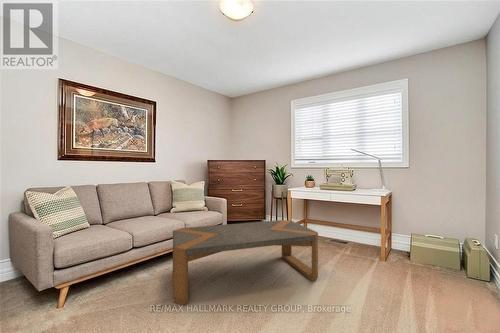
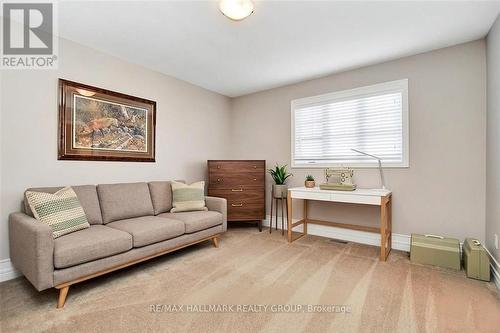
- coffee table (244, 248)
